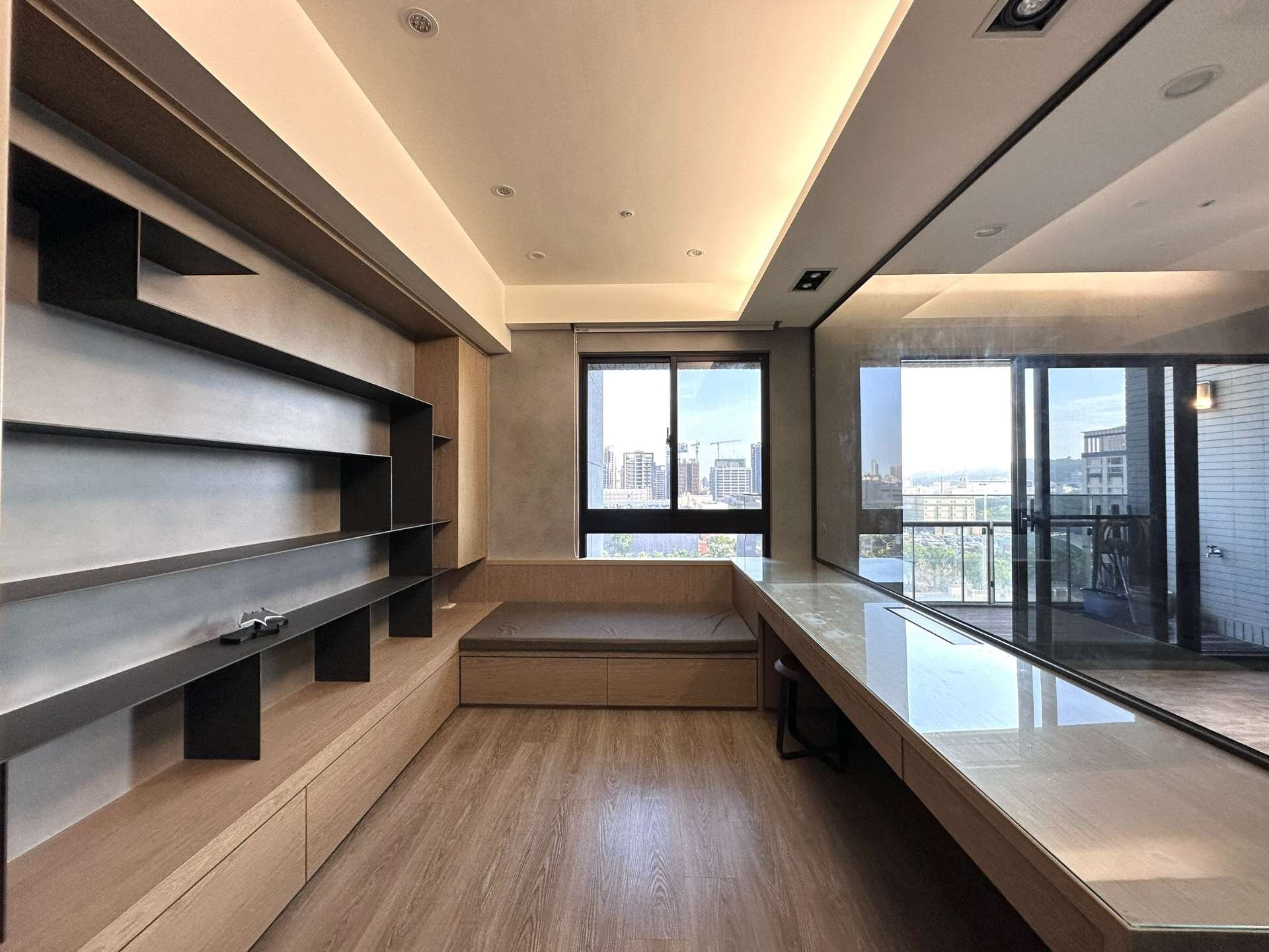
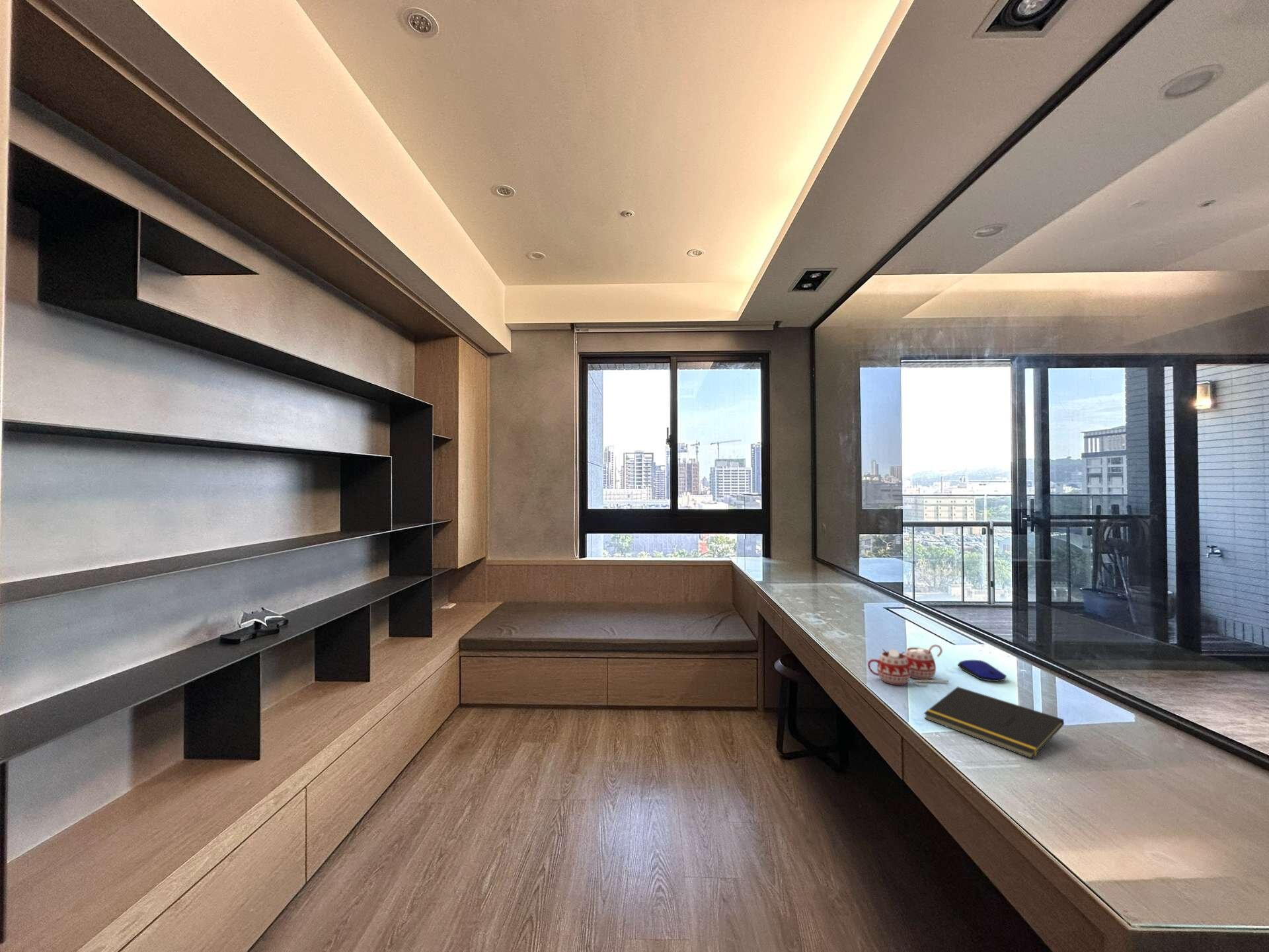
+ mug (905, 660)
+ notepad (991, 718)
+ computer mouse (982, 669)
